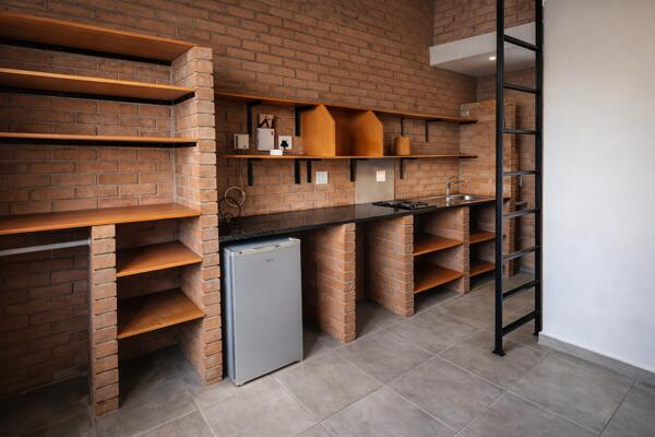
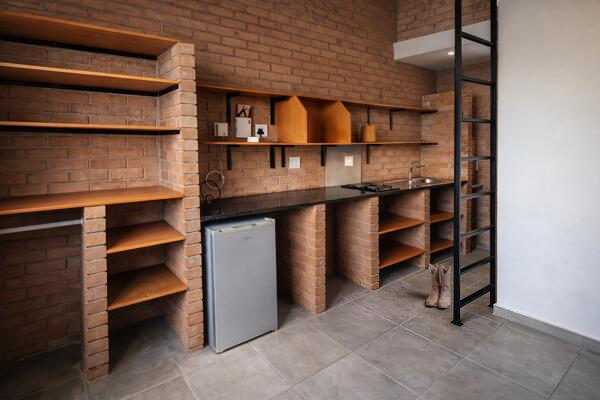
+ boots (439, 284)
